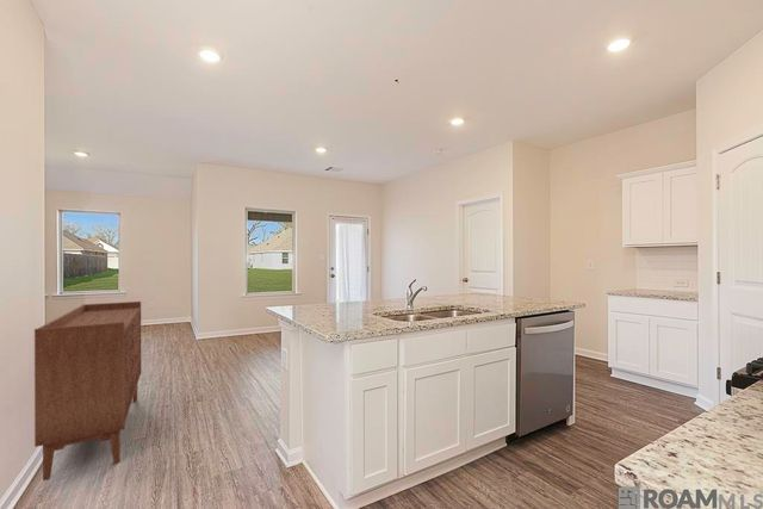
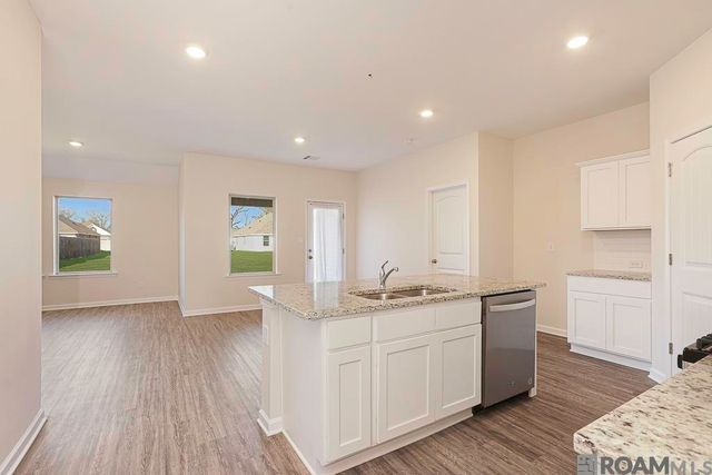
- sideboard (100, 371)
